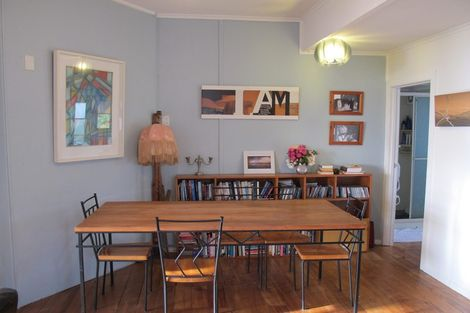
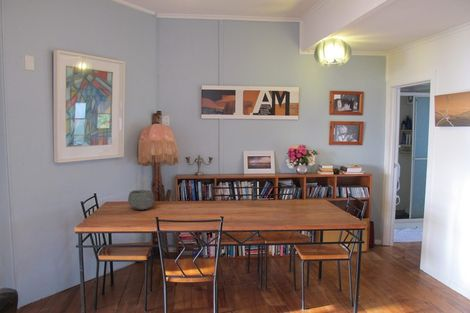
+ bowl (141, 200)
